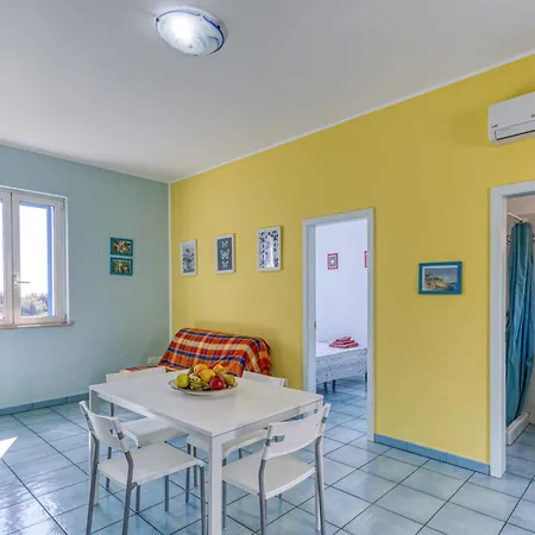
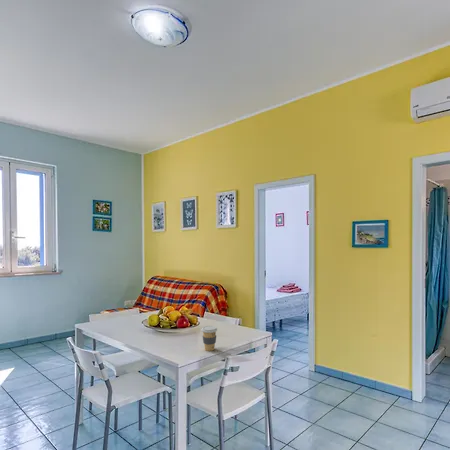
+ coffee cup (209, 338)
